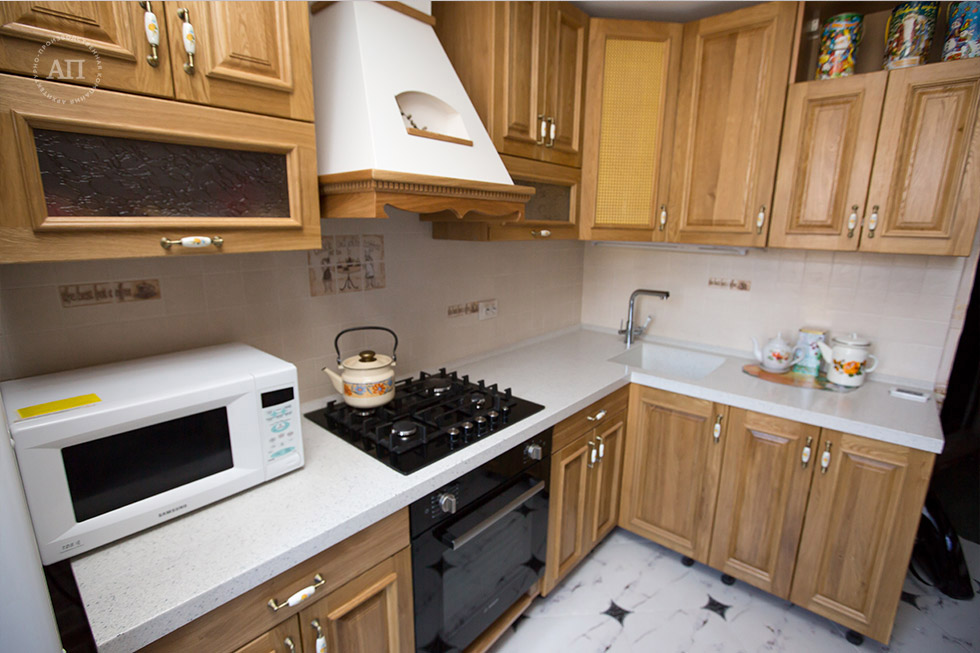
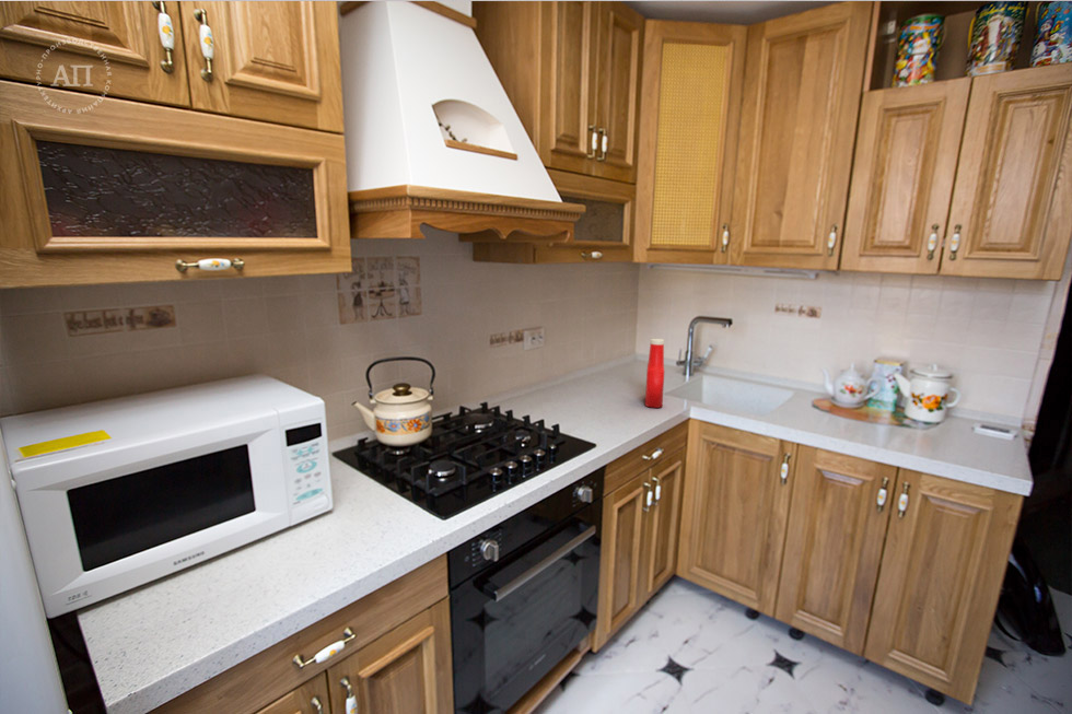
+ soap bottle (655, 371)
